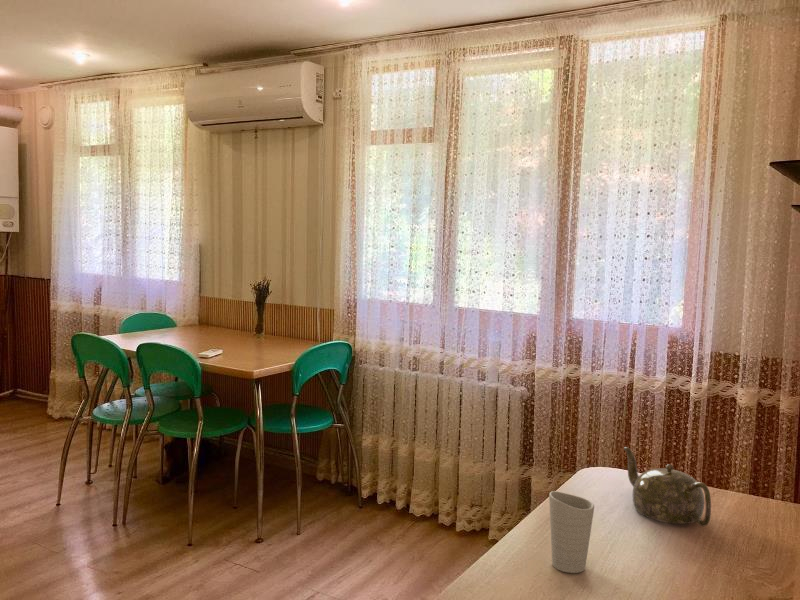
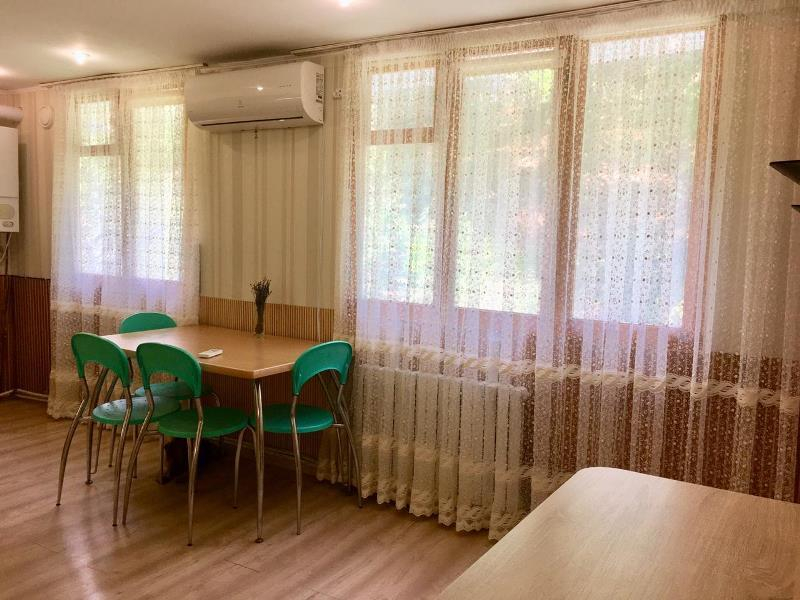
- teapot (663, 486)
- cup (570, 530)
